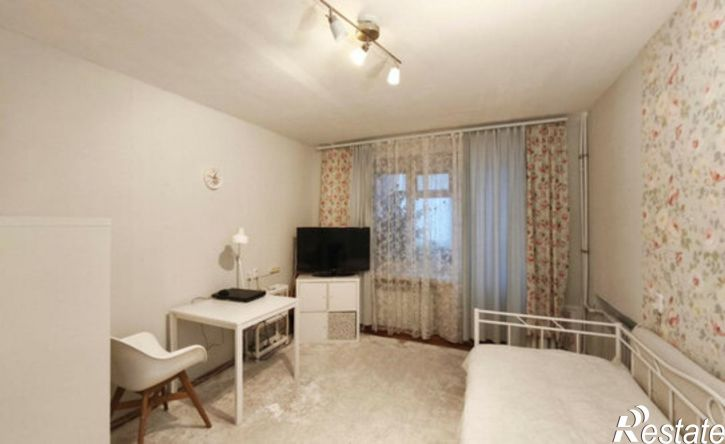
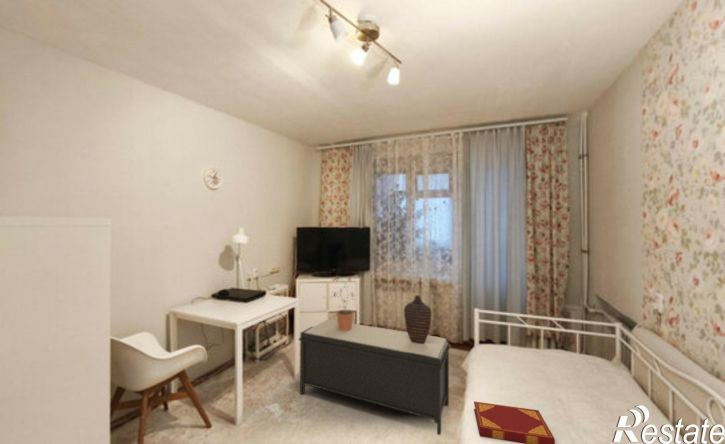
+ bench (372, 367)
+ decorative vase (417, 318)
+ potted plant (344, 302)
+ hardback book (510, 422)
